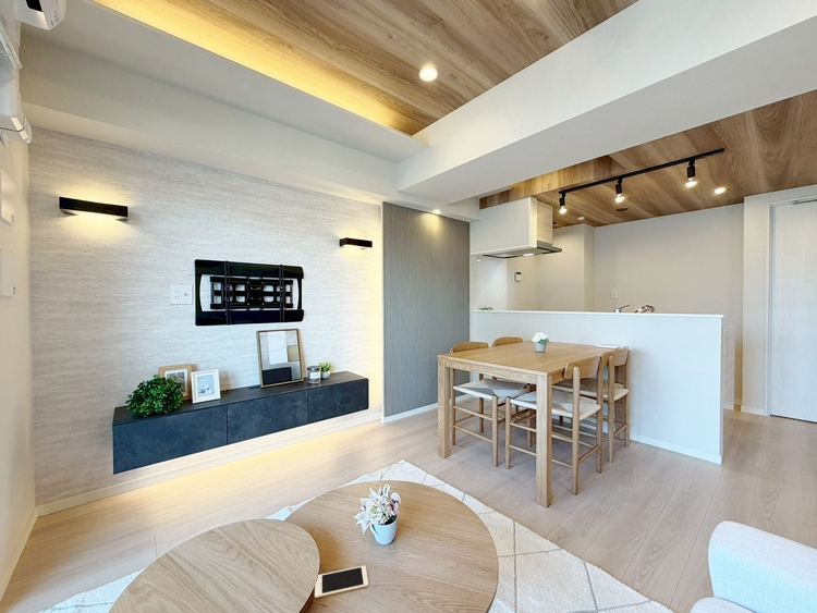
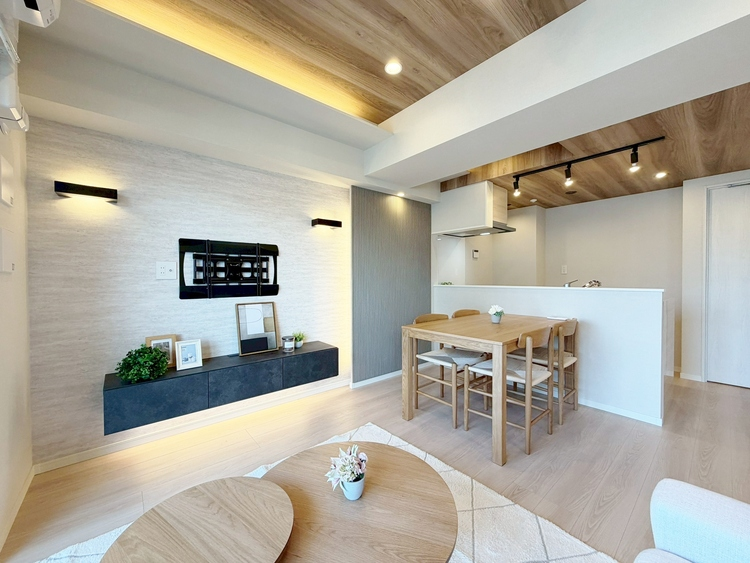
- cell phone (341, 580)
